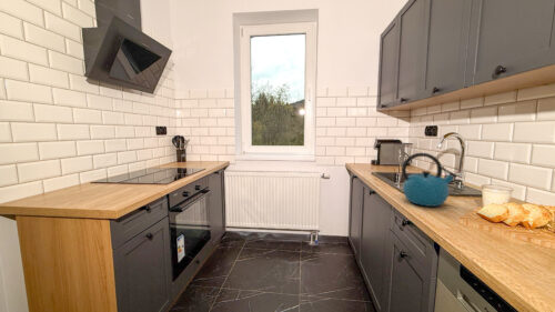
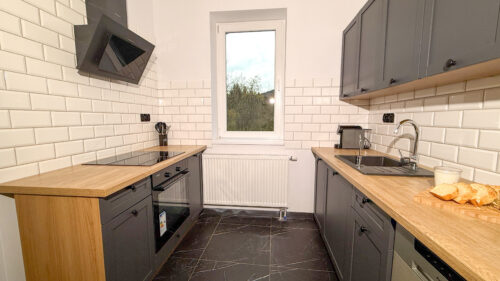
- kettle (427, 178)
